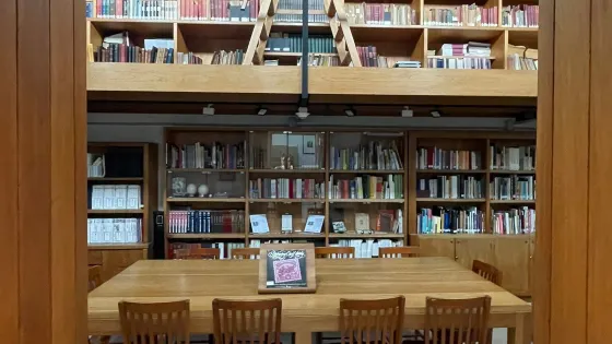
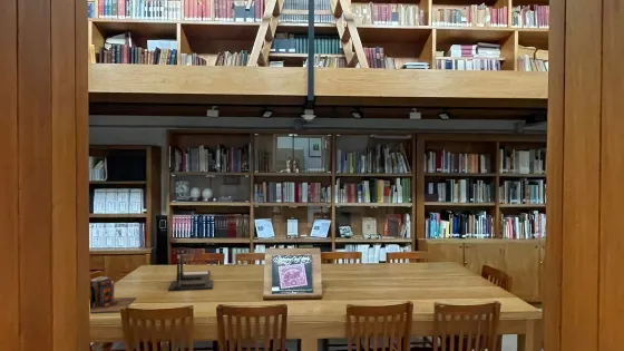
+ desk organizer (193, 271)
+ books (103, 291)
